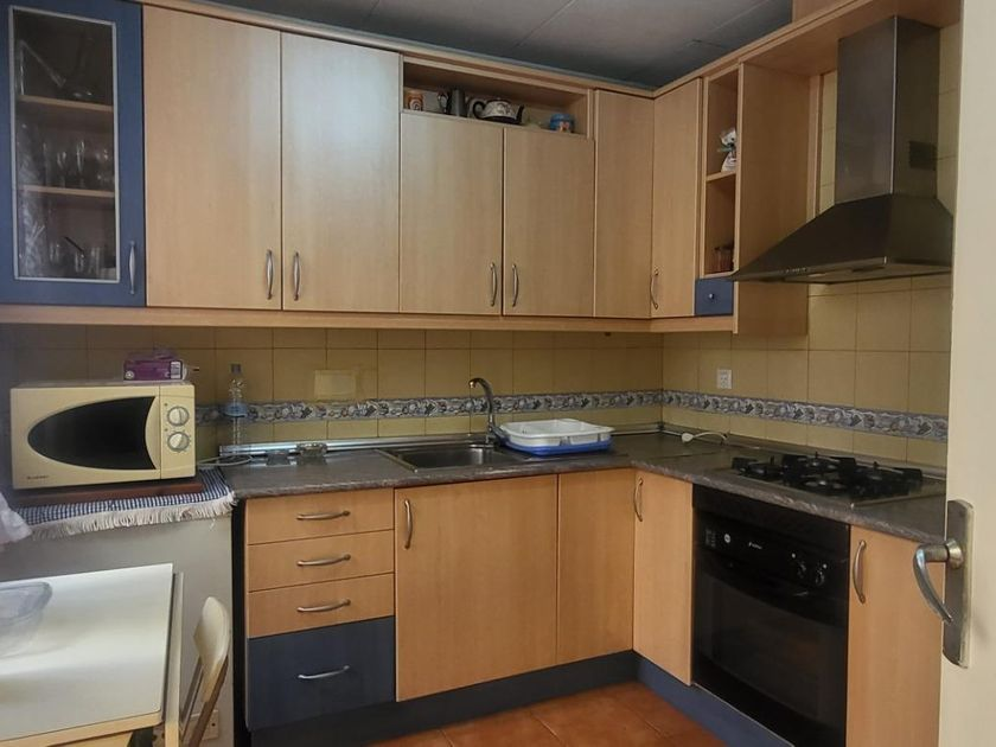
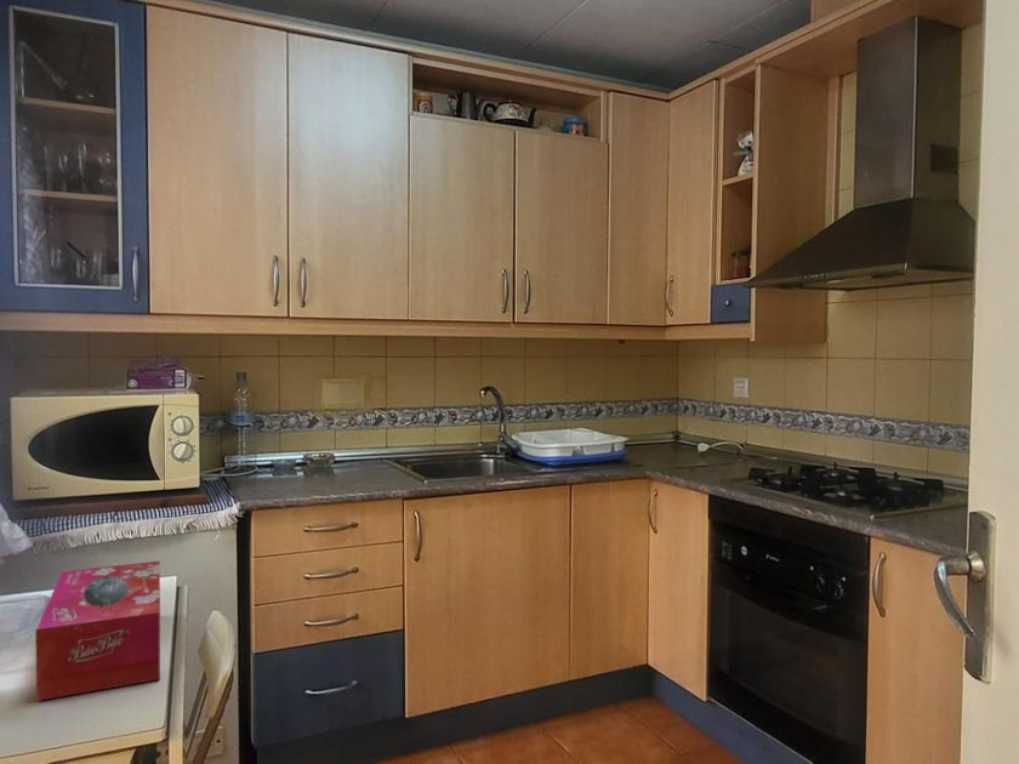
+ tissue box (107, 621)
